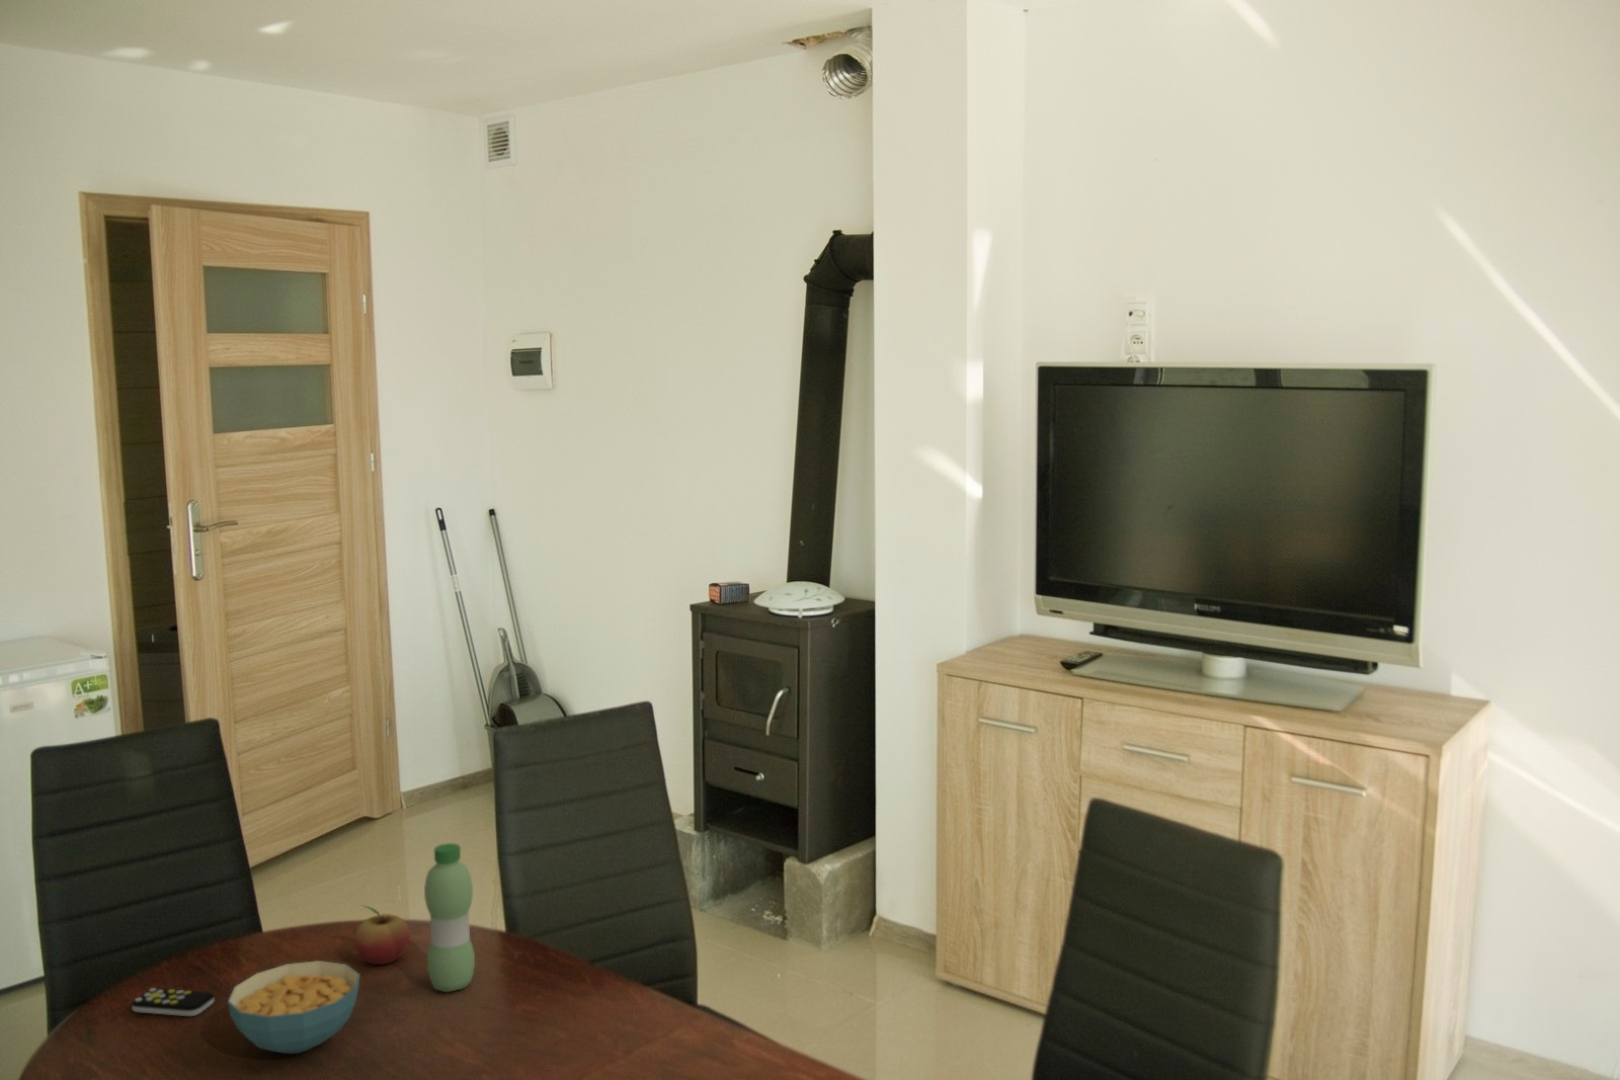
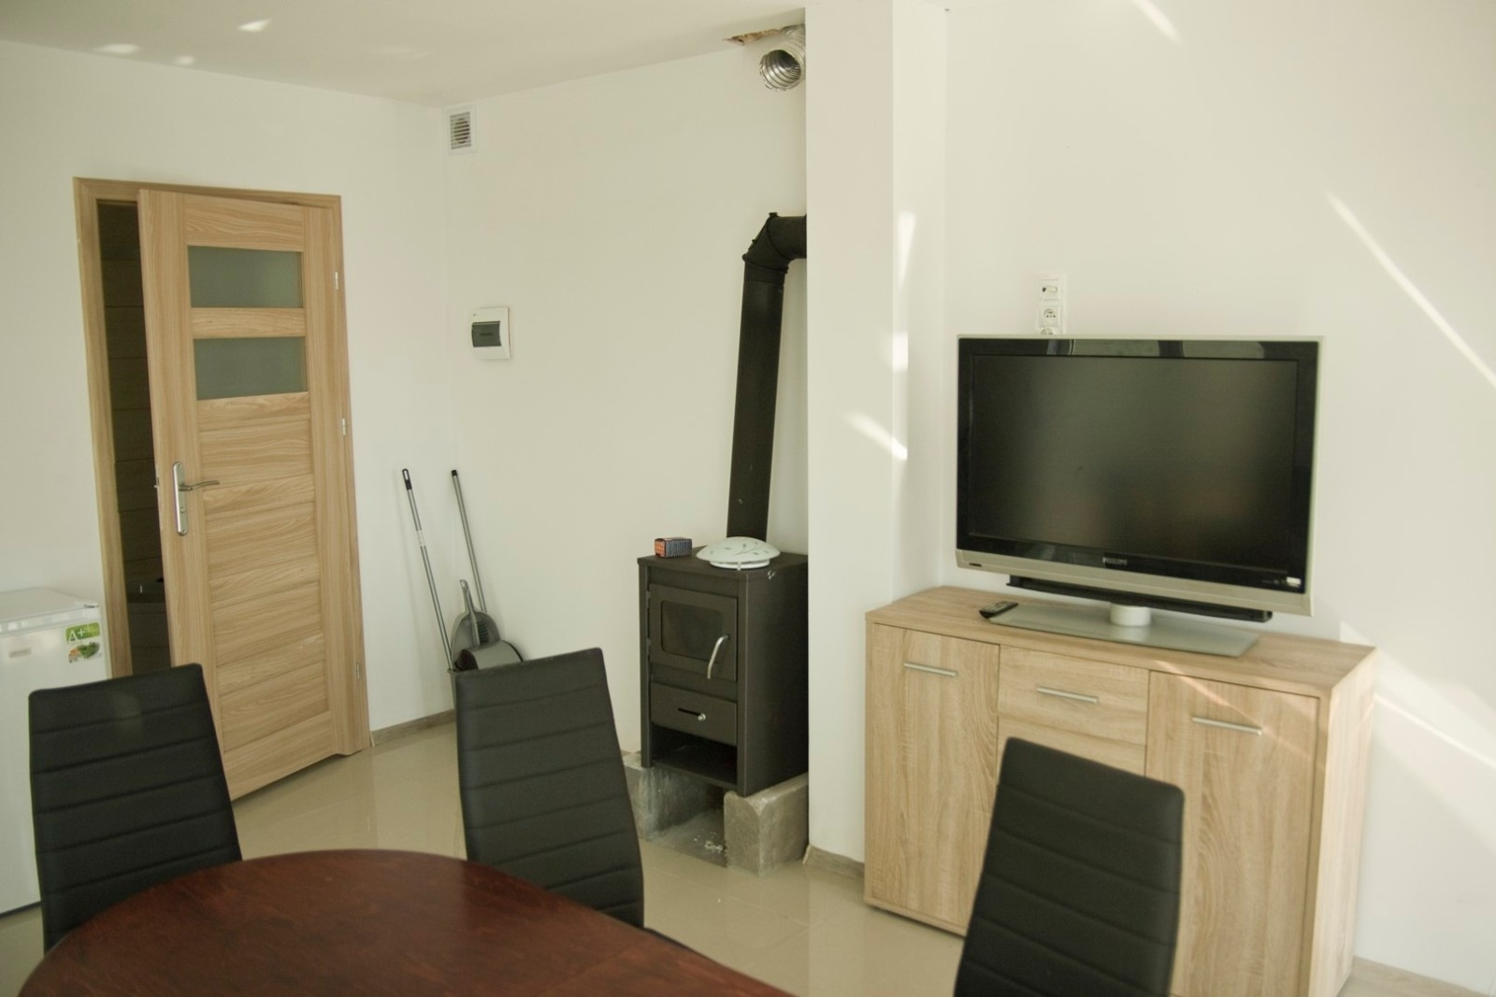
- water bottle (450, 916)
- cereal bowl (297, 1015)
- remote control (174, 1002)
- fruit (382, 933)
